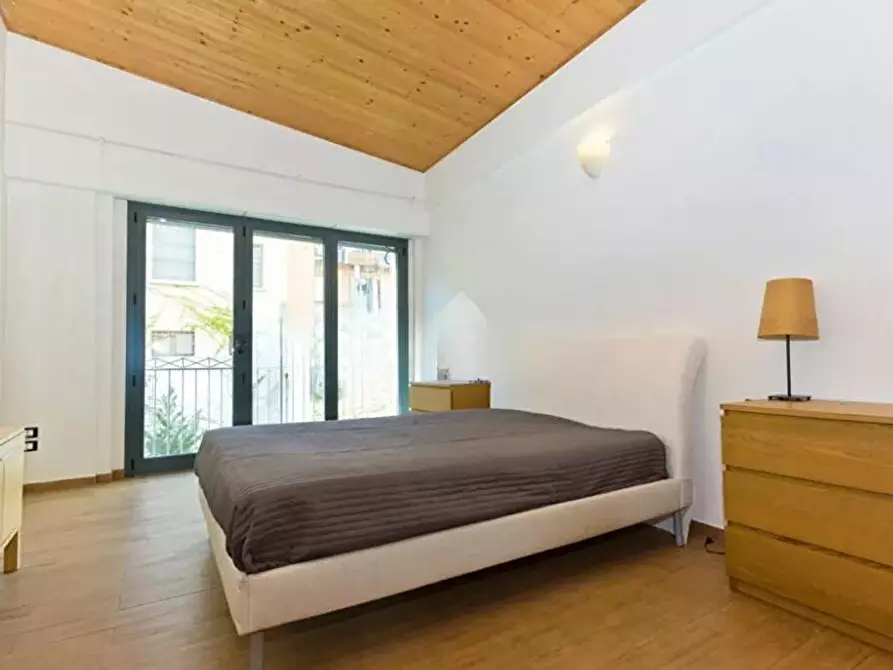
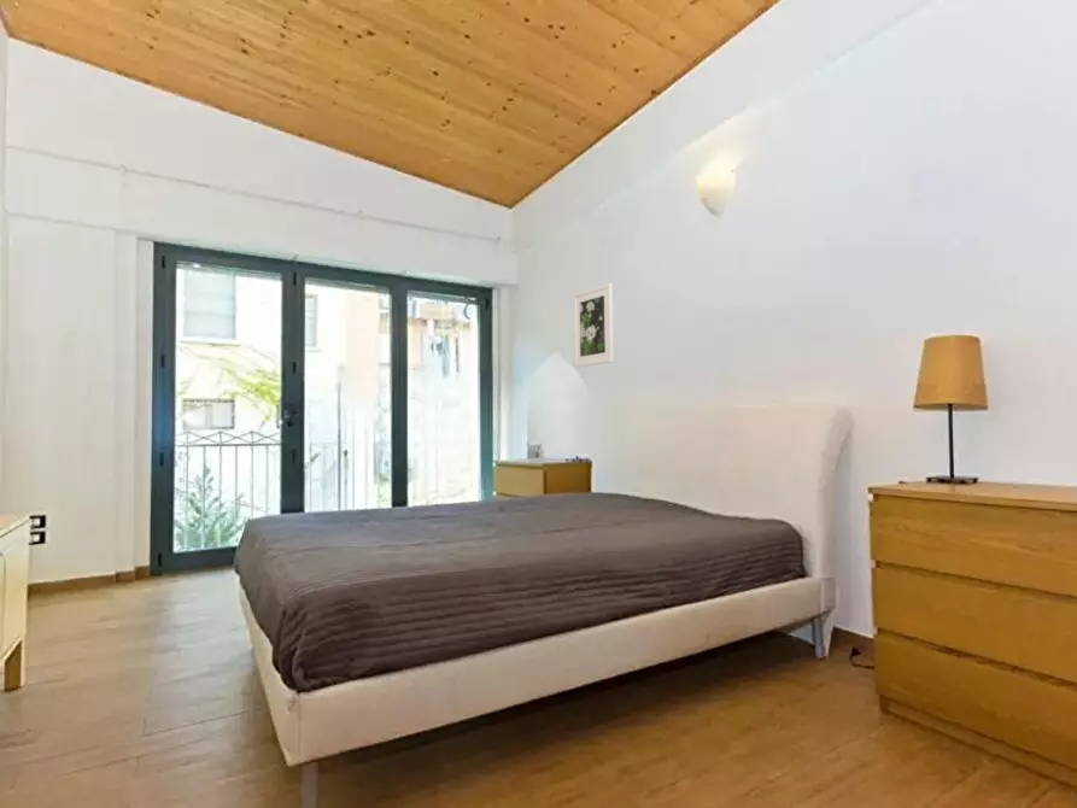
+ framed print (592, 327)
